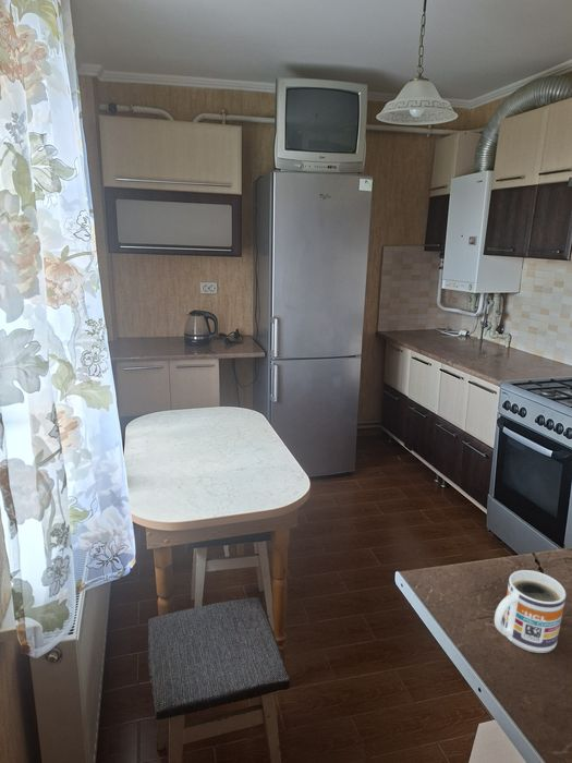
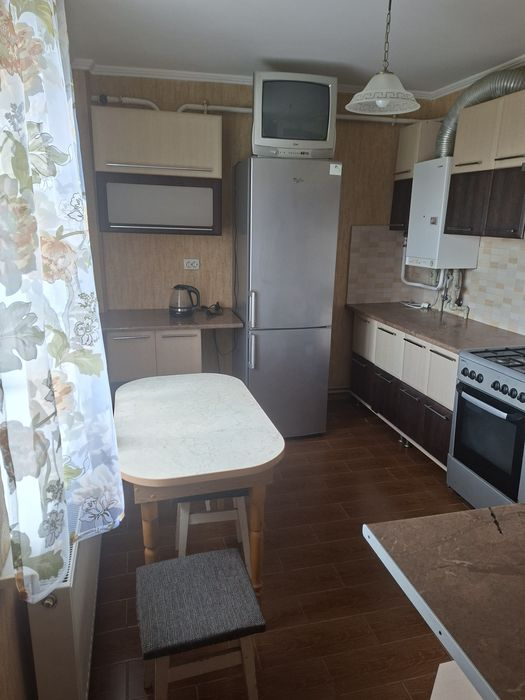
- mug (526, 609)
